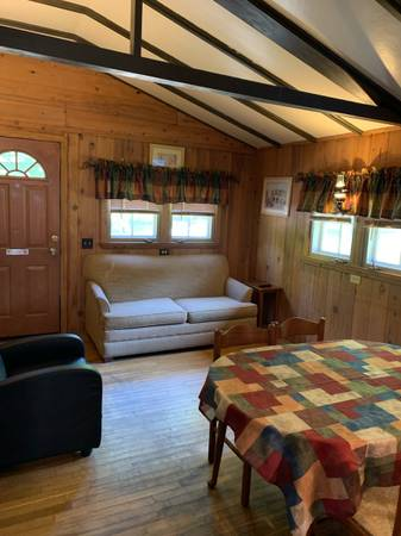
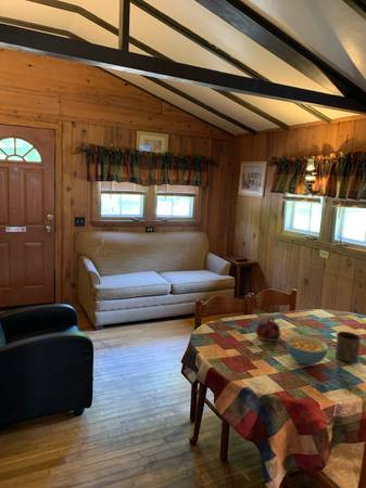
+ teapot (268, 328)
+ cereal bowl (305, 352)
+ cup (346, 346)
